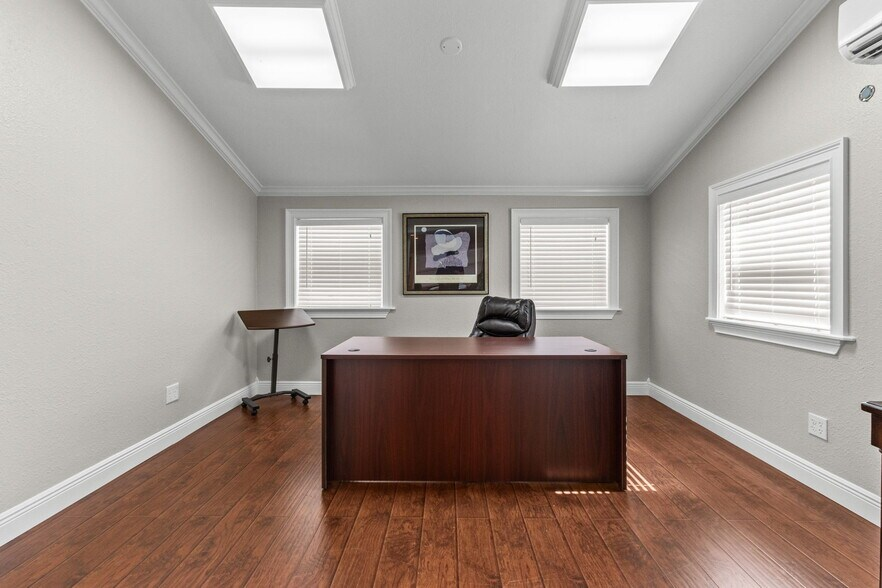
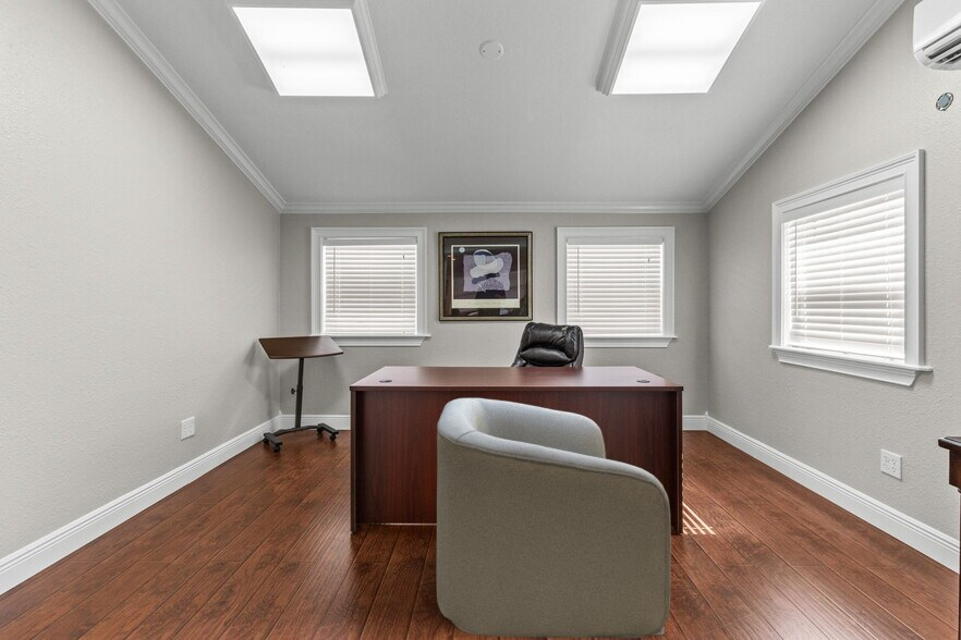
+ armchair (539, 492)
